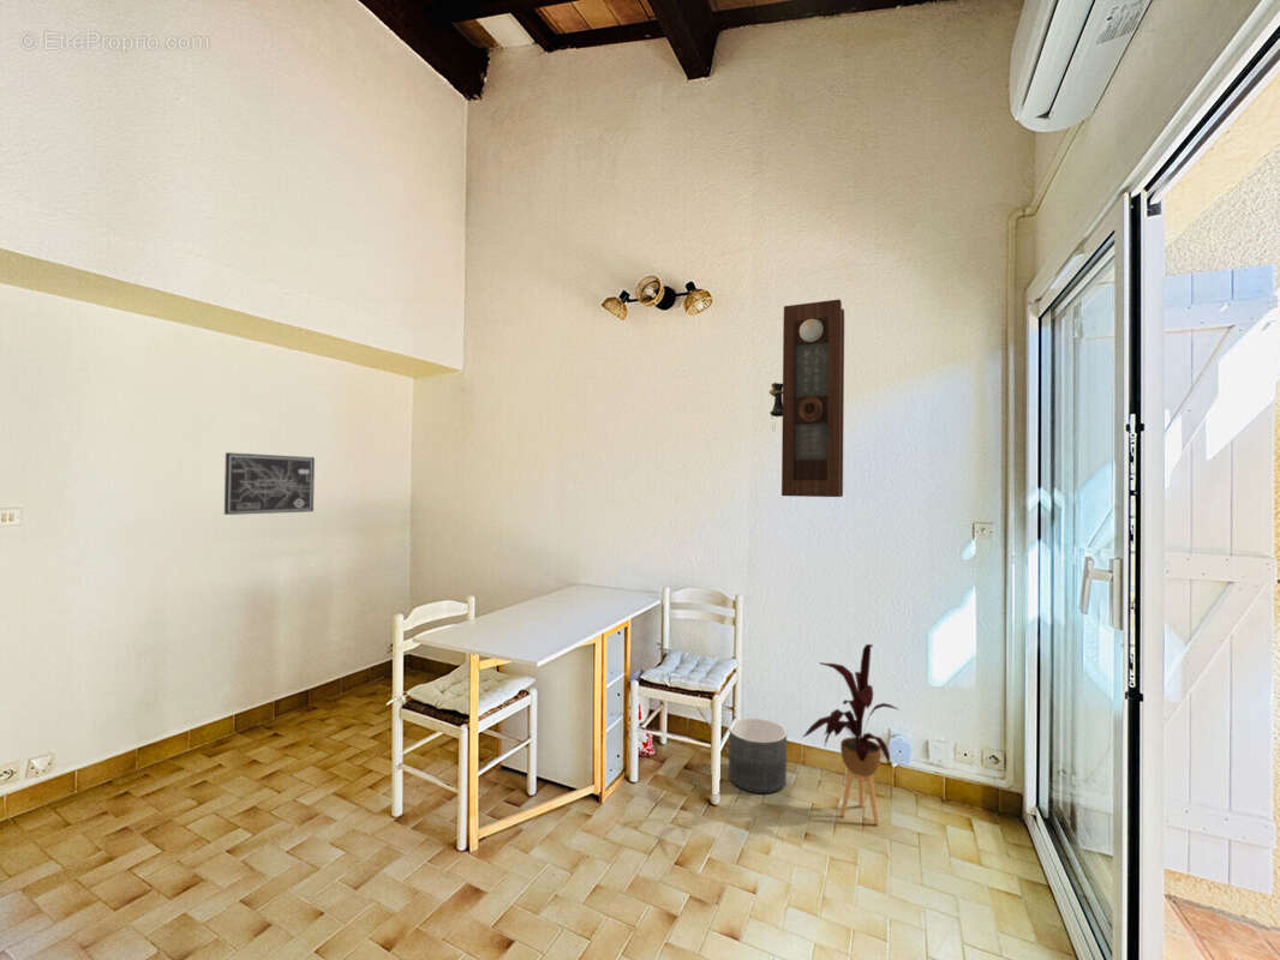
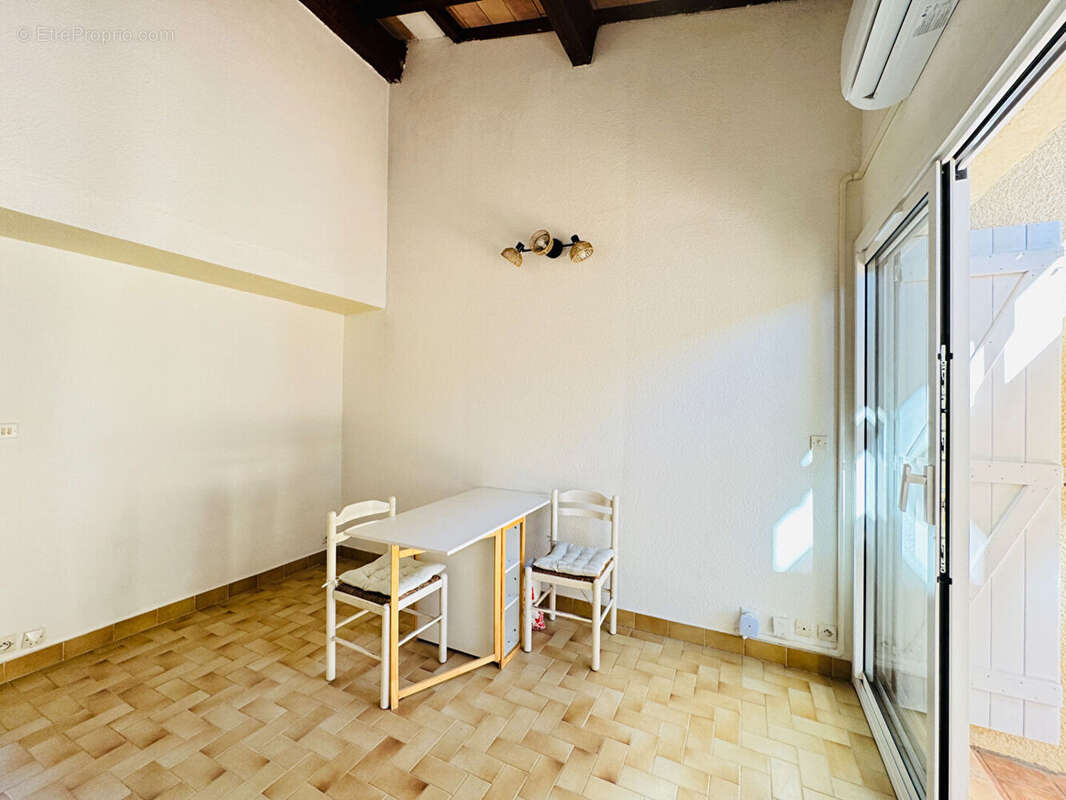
- house plant (850, 726)
- planter (756, 754)
- wall art (271, 484)
- pendulum clock (803, 402)
